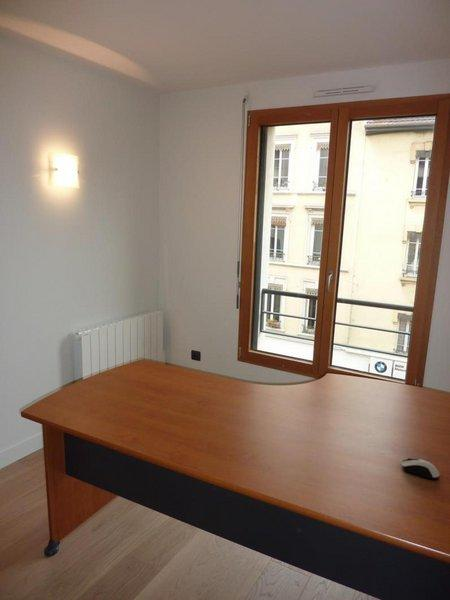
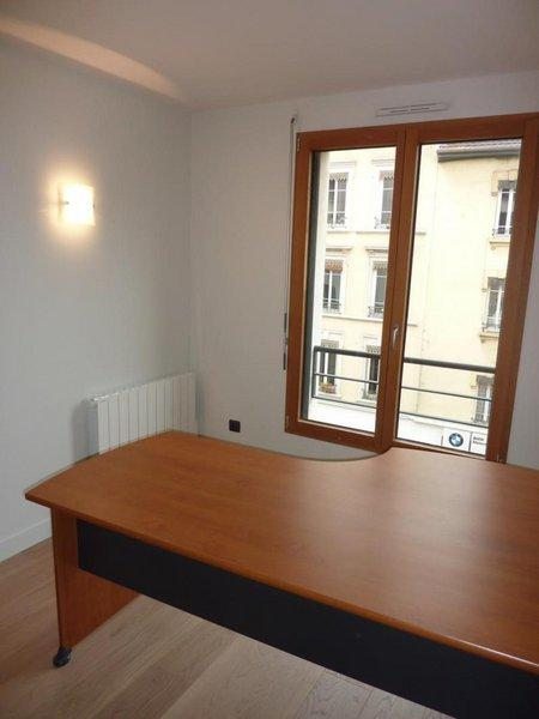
- computer mouse (420, 466)
